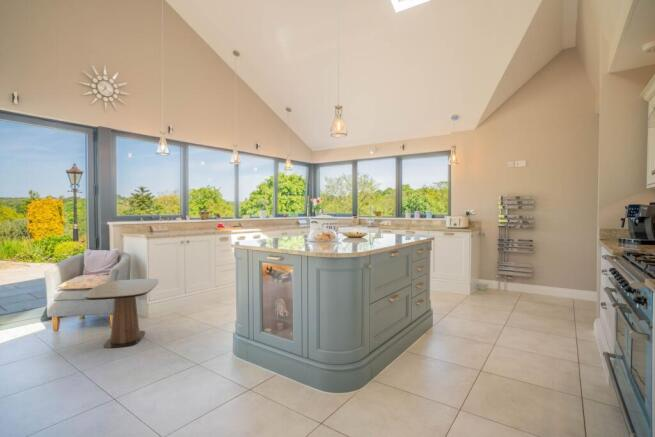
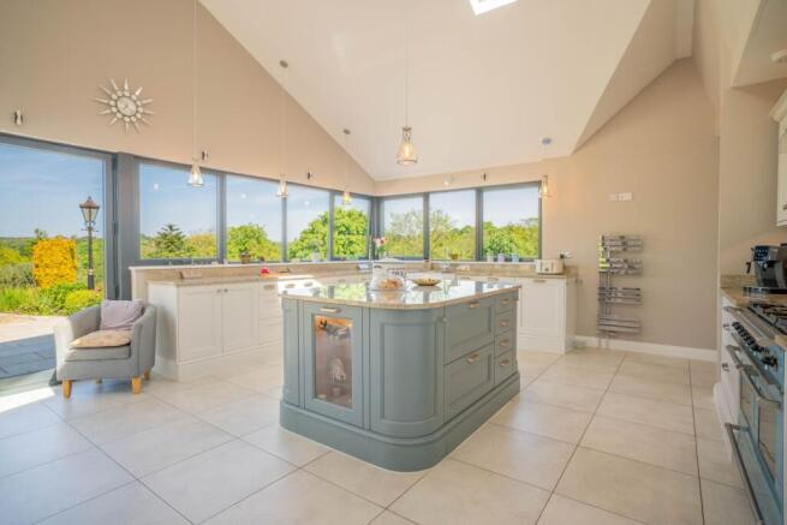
- side table (125, 312)
